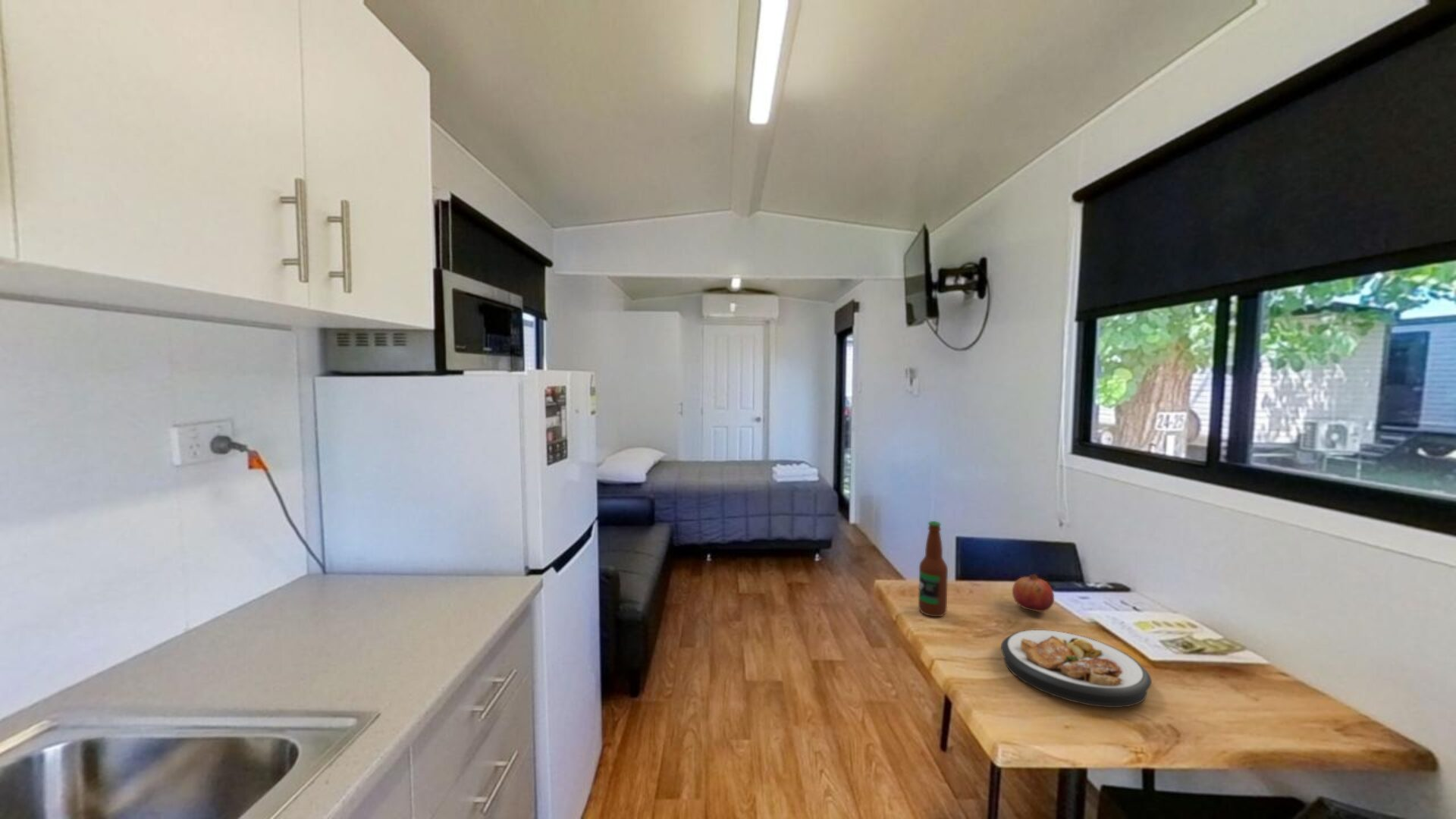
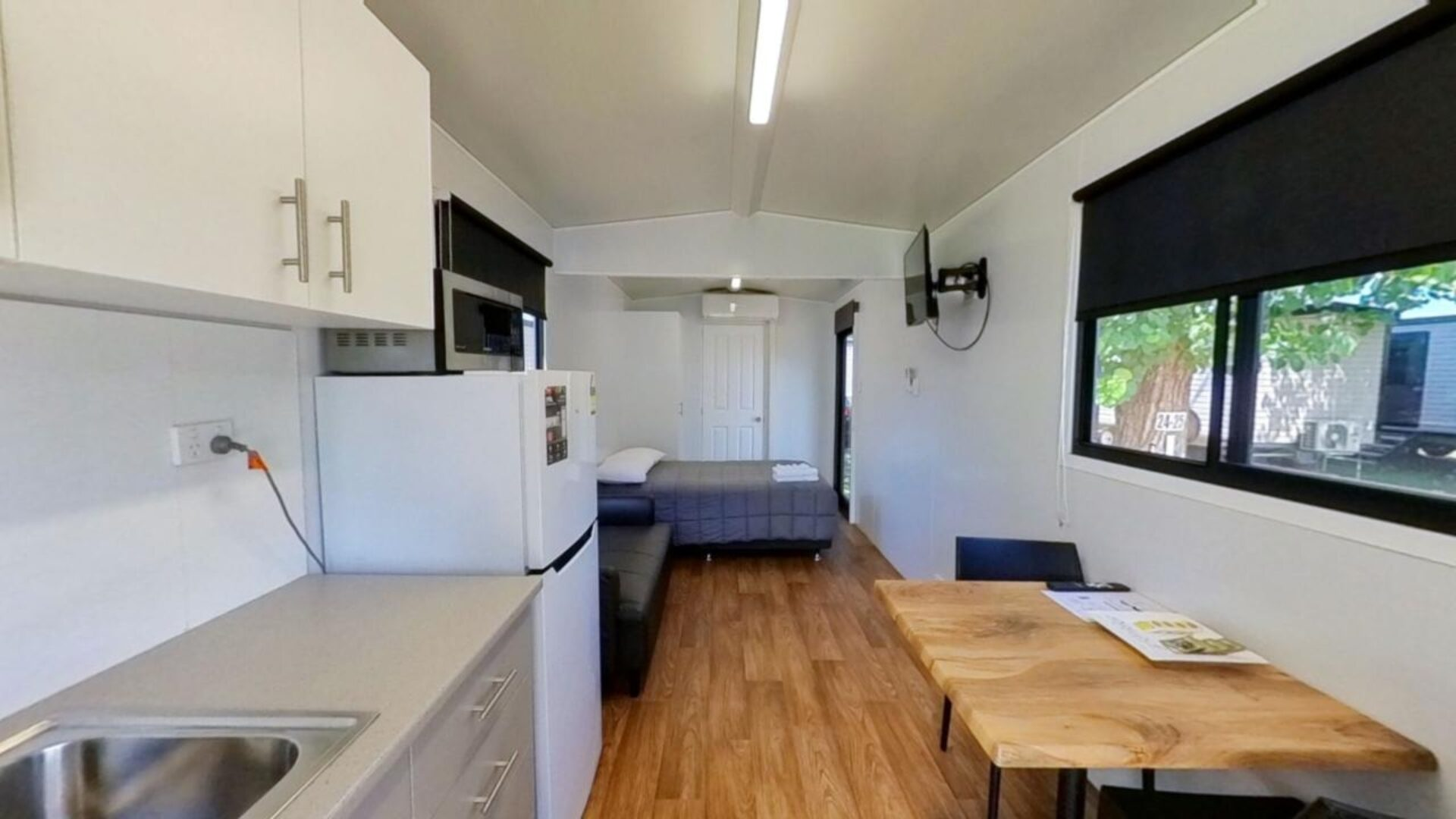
- bottle (933, 567)
- plate (1072, 659)
- fruit (1033, 592)
